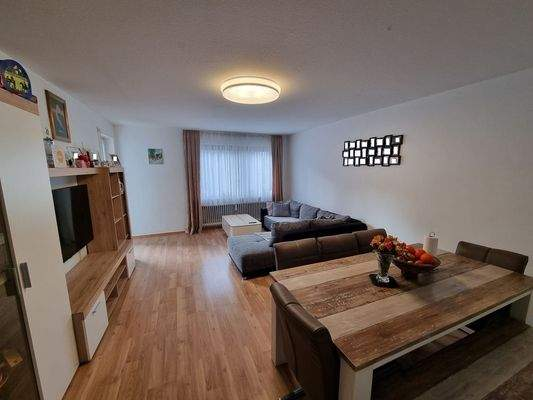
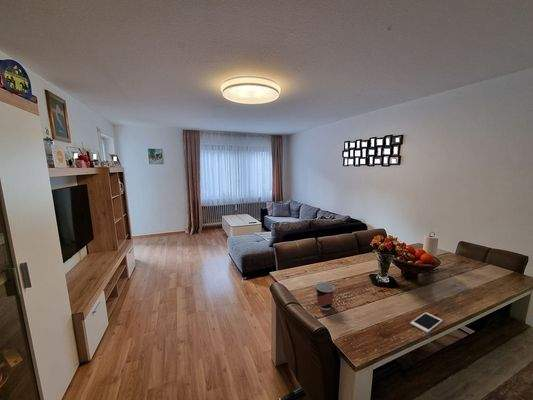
+ cell phone (426, 321)
+ cup (324, 296)
